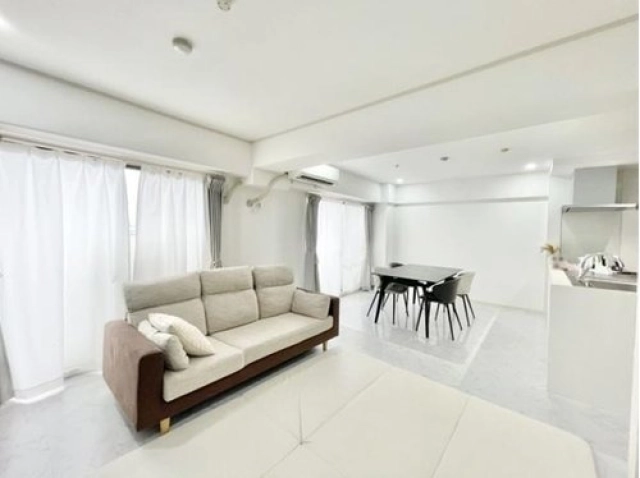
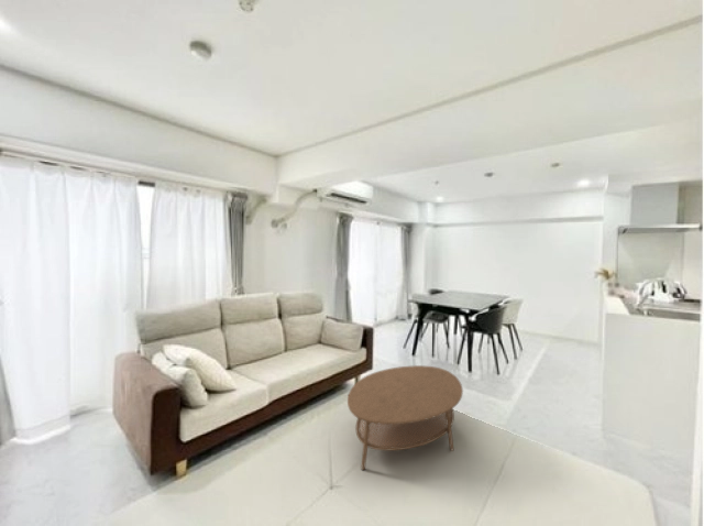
+ coffee table (406, 409)
